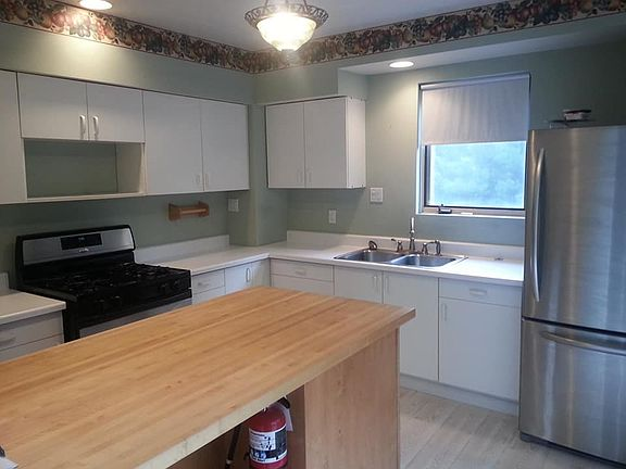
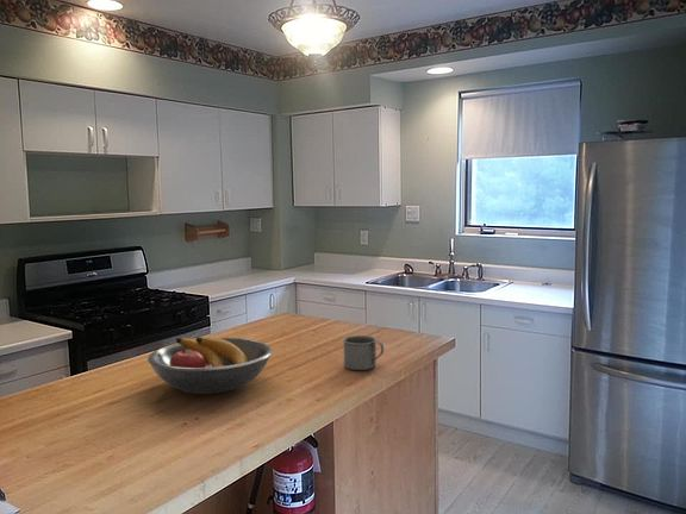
+ mug (362, 352)
+ fruit bowl (211, 364)
